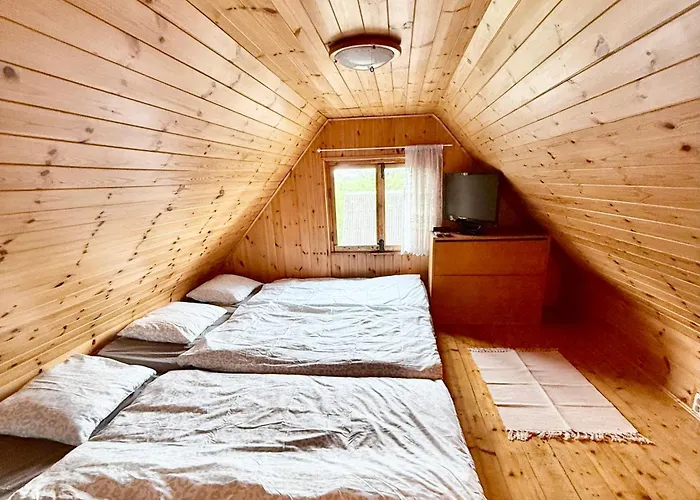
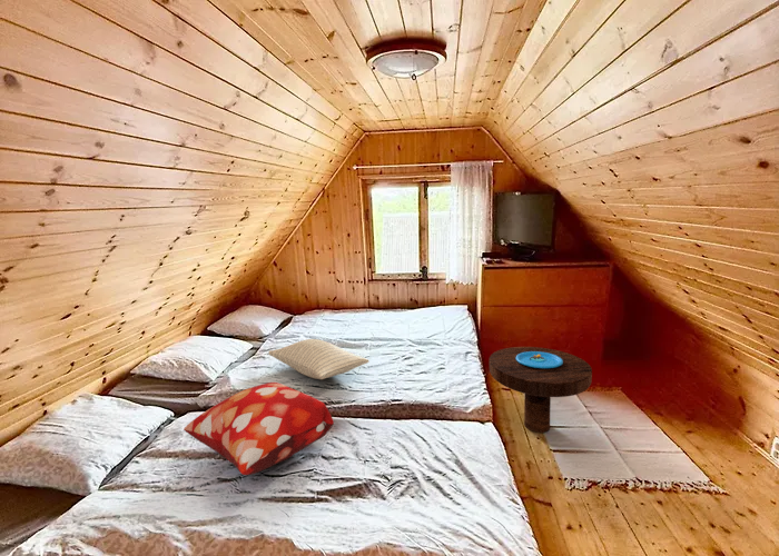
+ decorative pillow (259, 425)
+ pillow (316, 358)
+ side table (536, 393)
